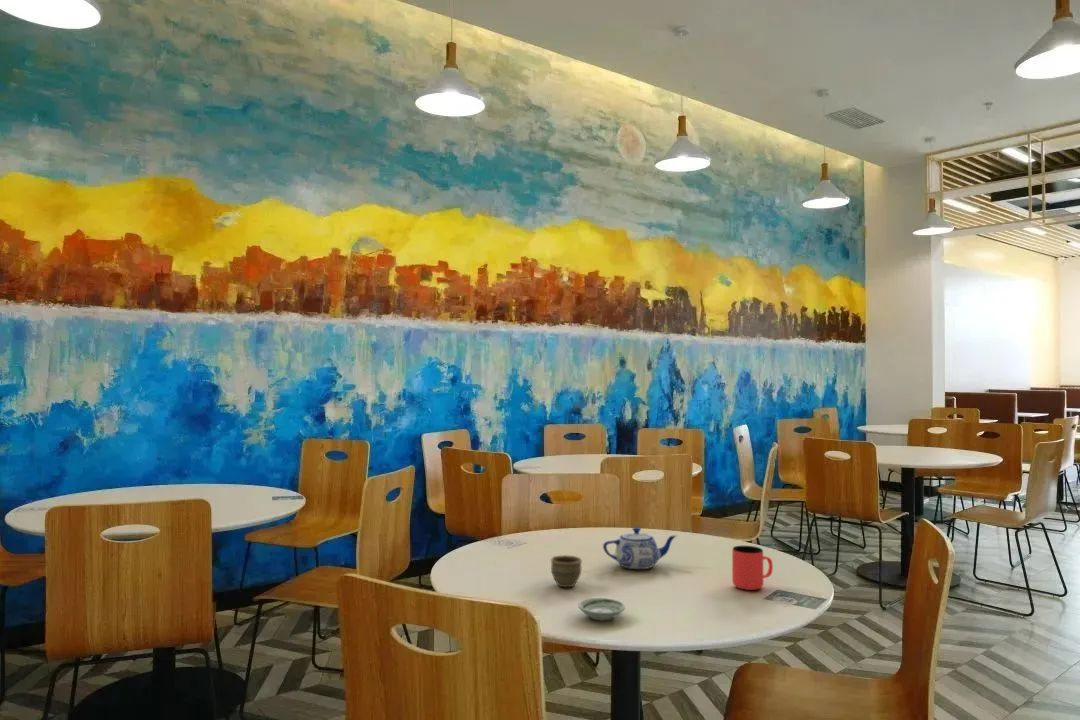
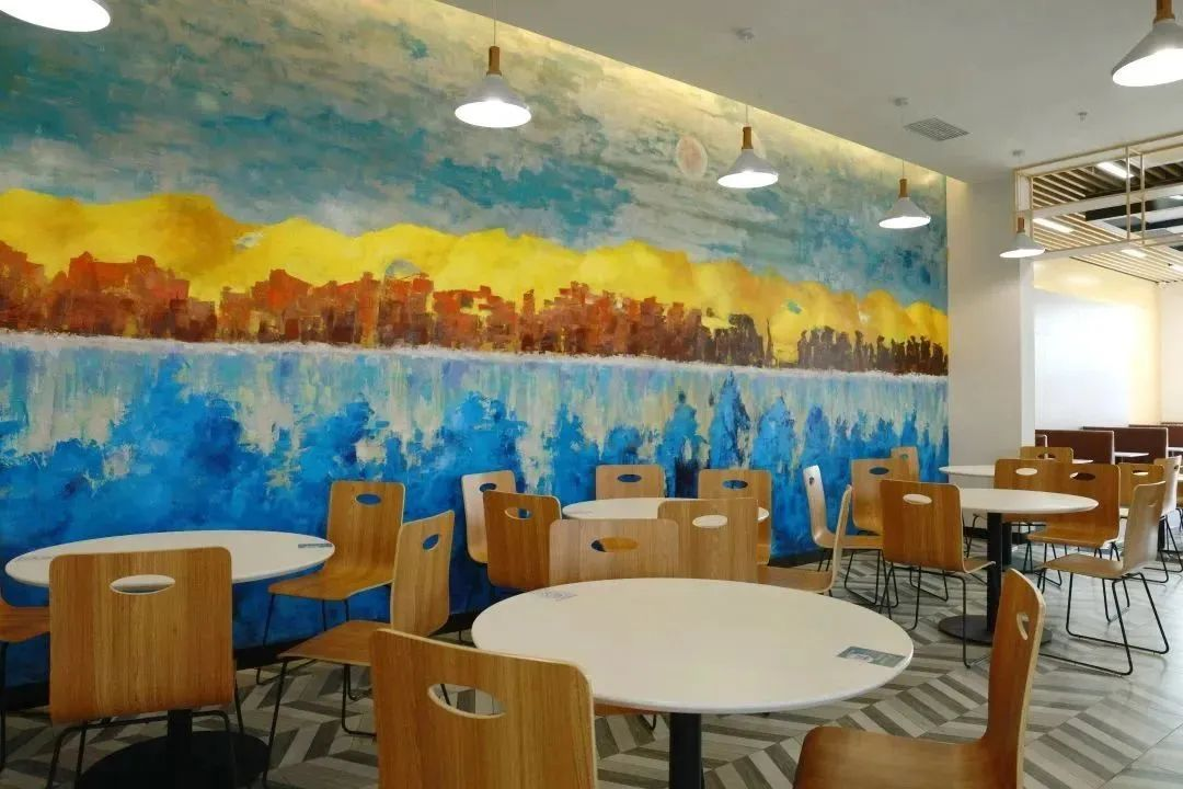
- saucer (601, 610)
- teapot (640, 546)
- cup (565, 570)
- cup (753, 567)
